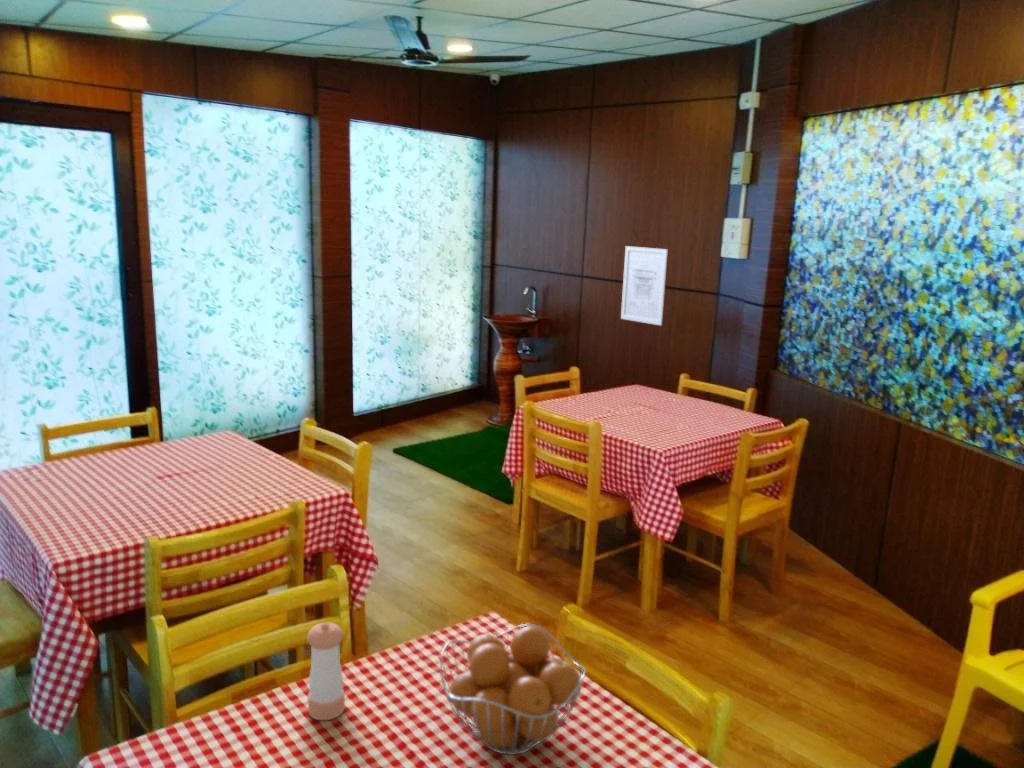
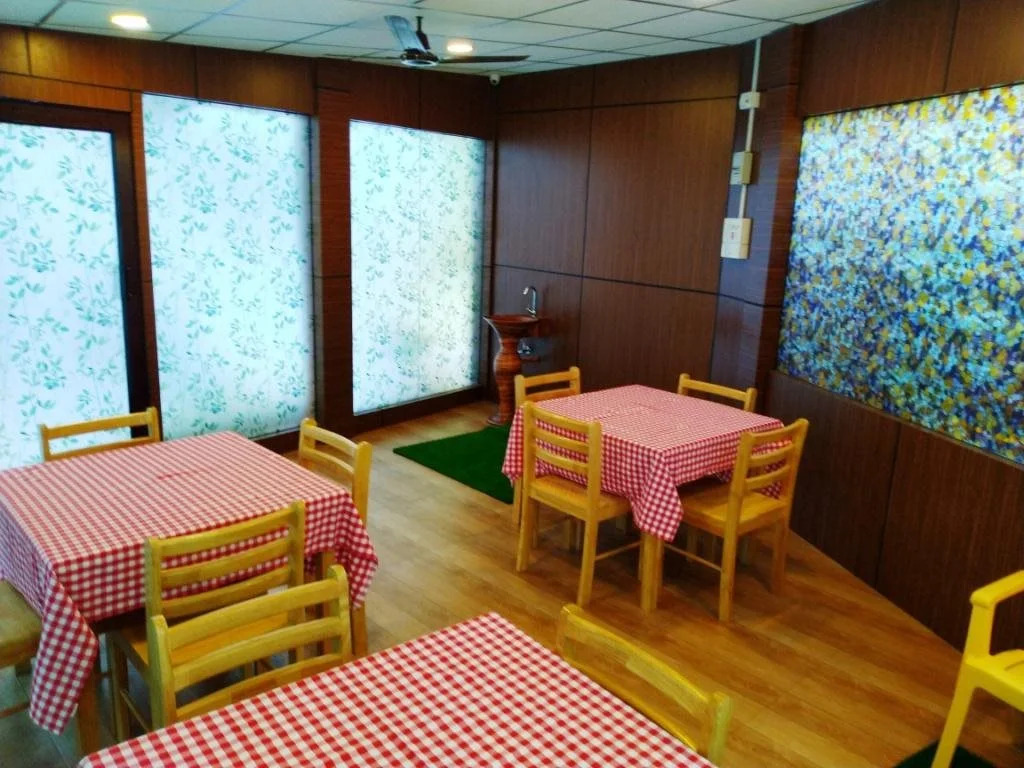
- fruit basket (511, 688)
- wall art (643, 285)
- pepper shaker (325, 667)
